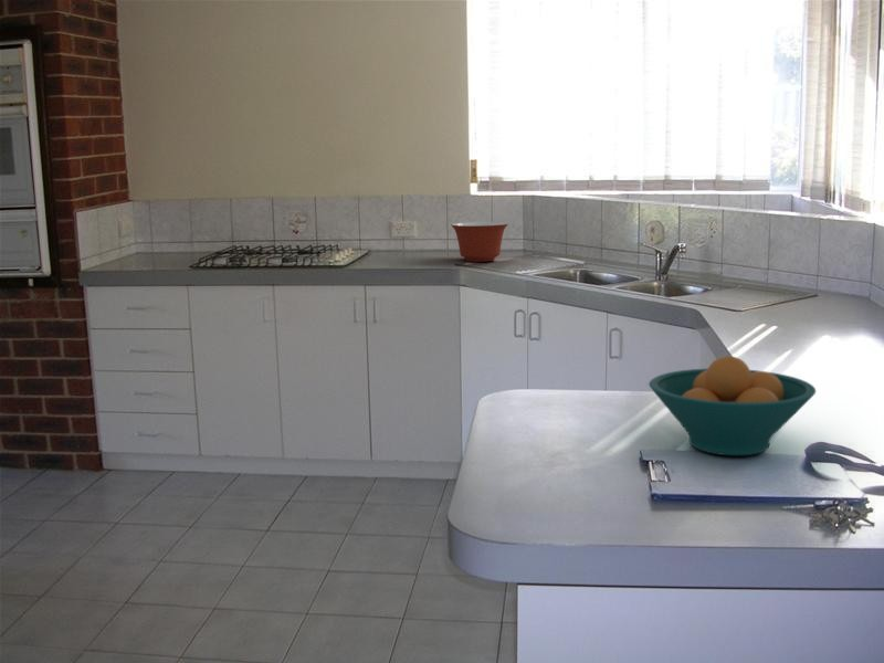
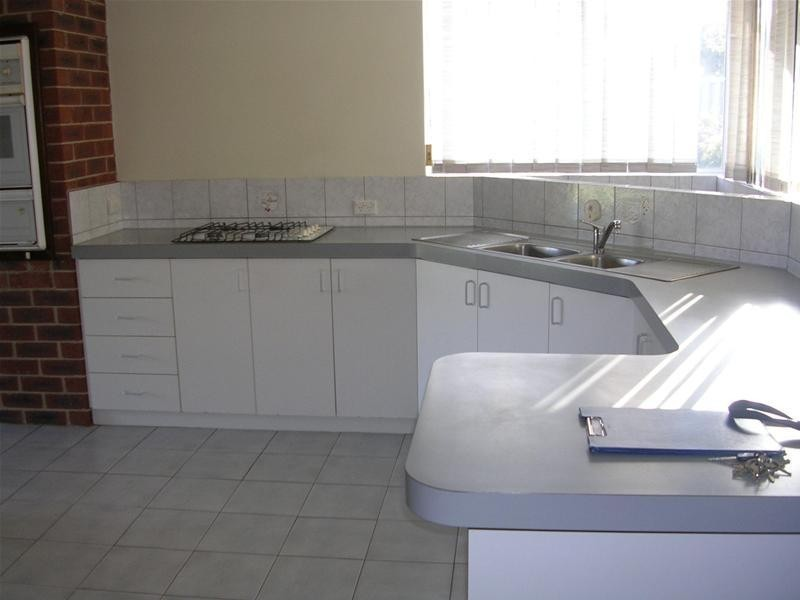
- mixing bowl (480, 242)
- fruit bowl (729, 401)
